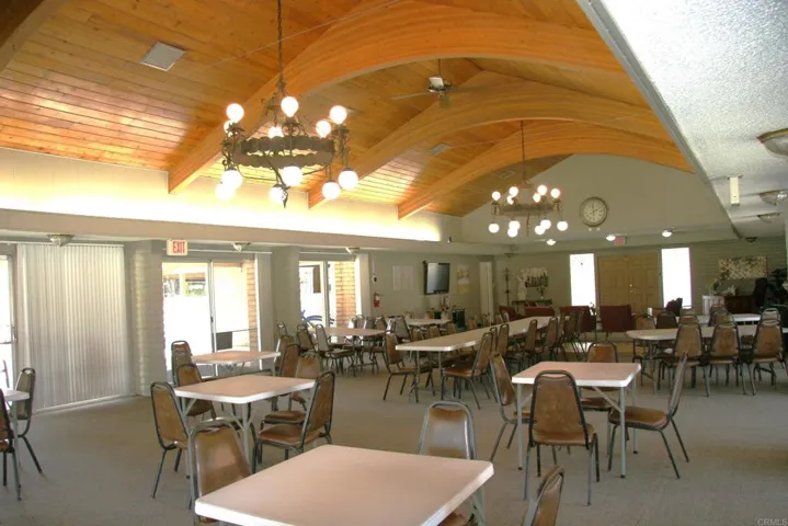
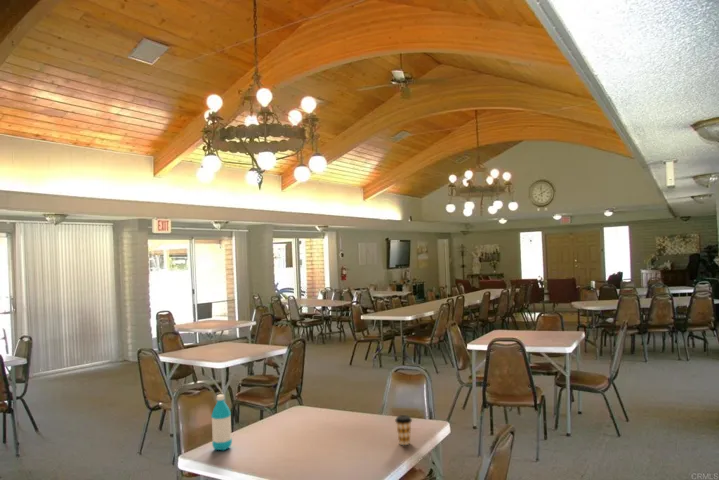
+ coffee cup (403, 430)
+ water bottle (221, 421)
